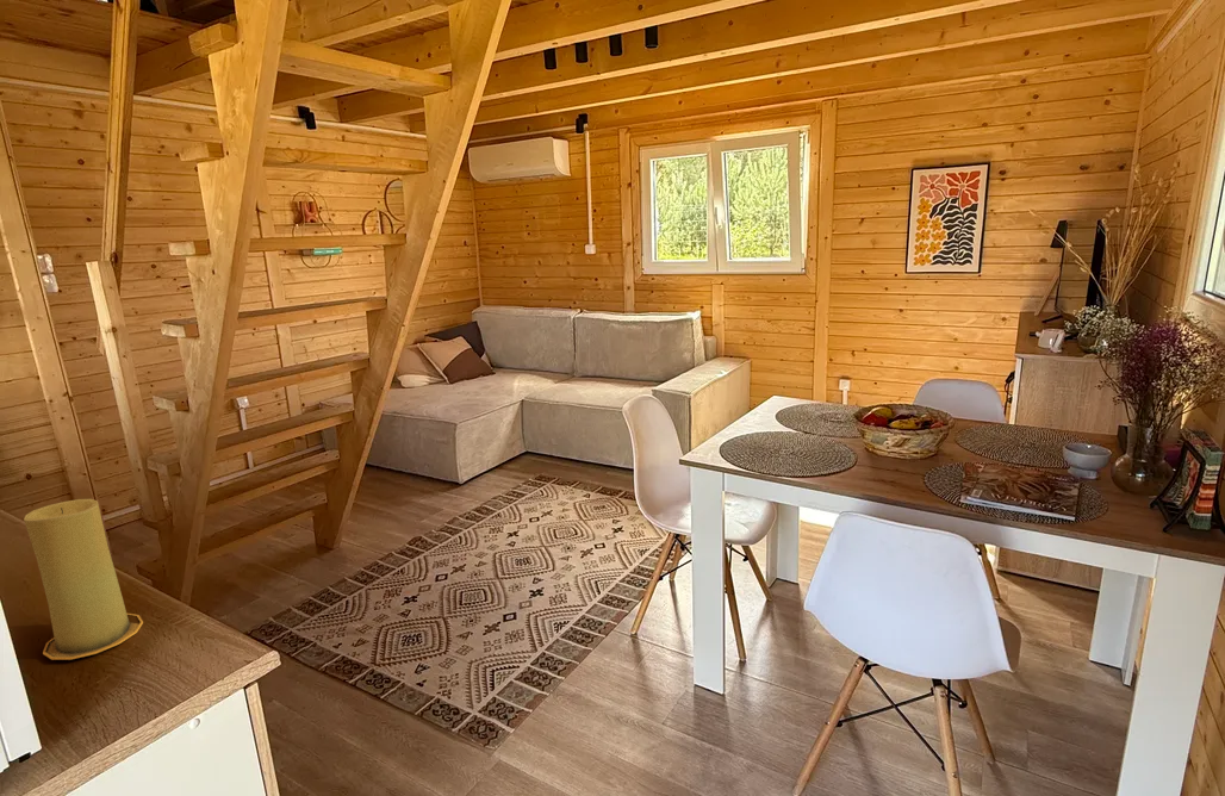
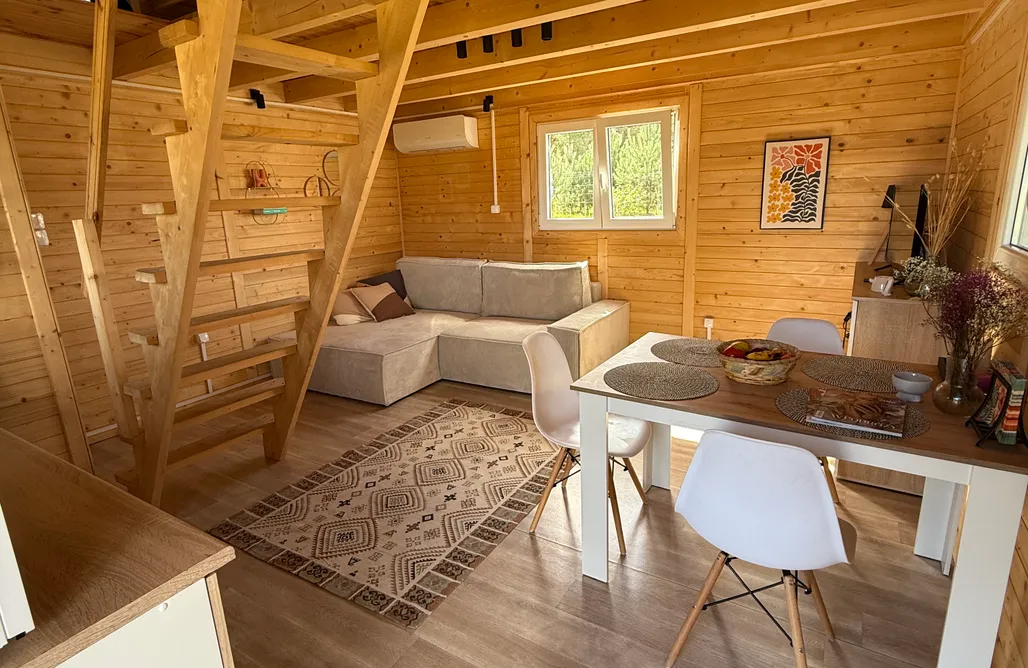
- candle (79, 573)
